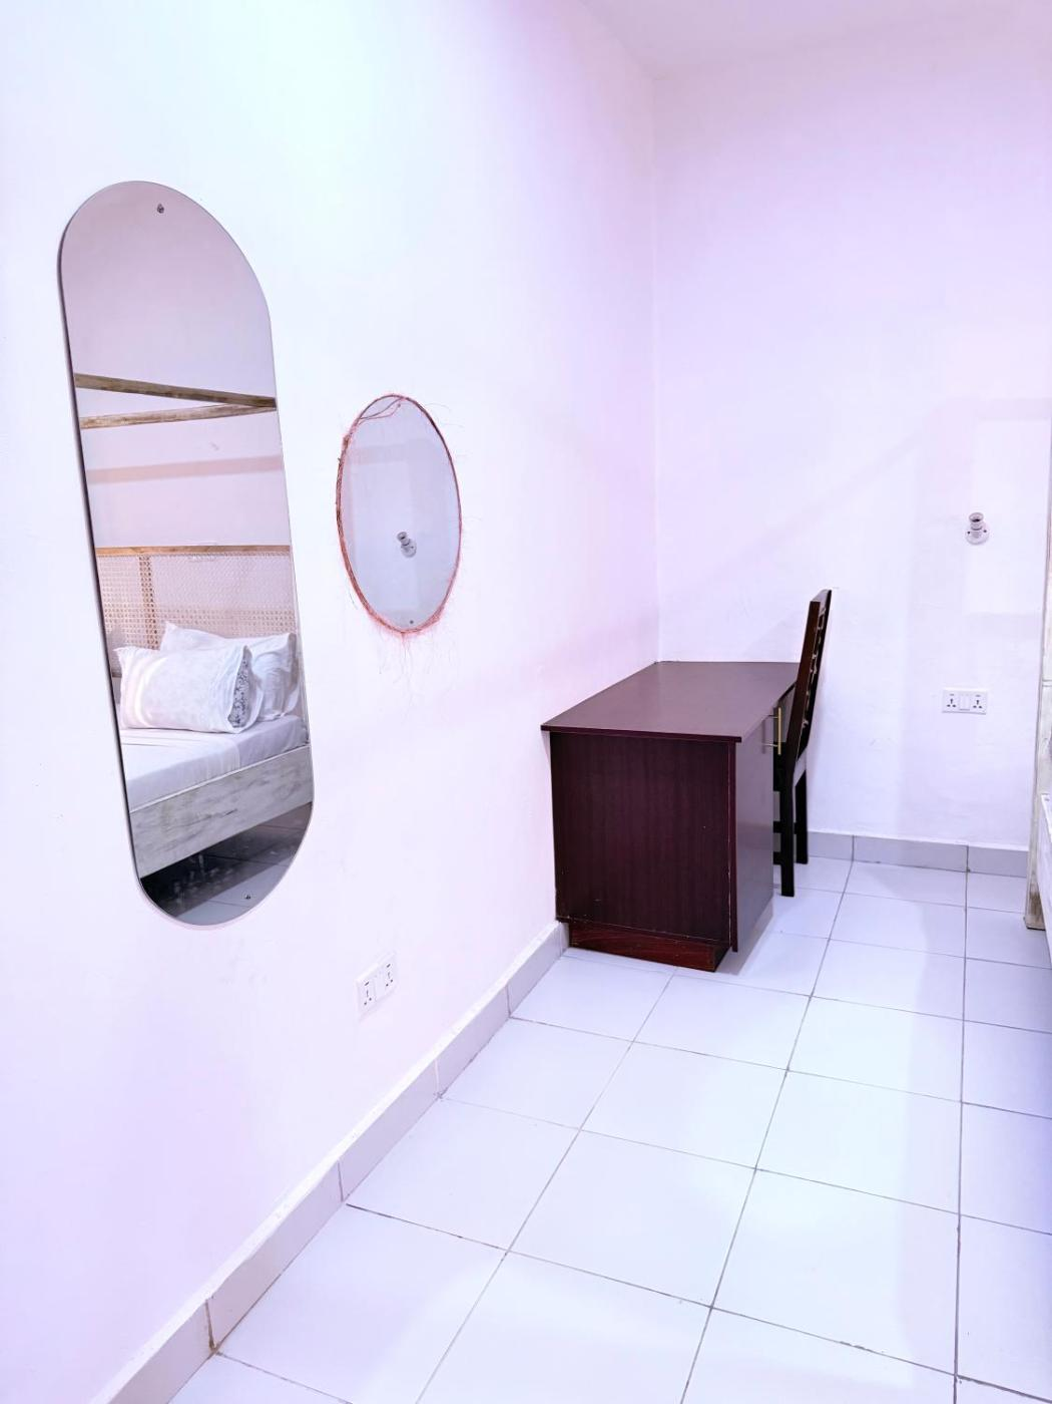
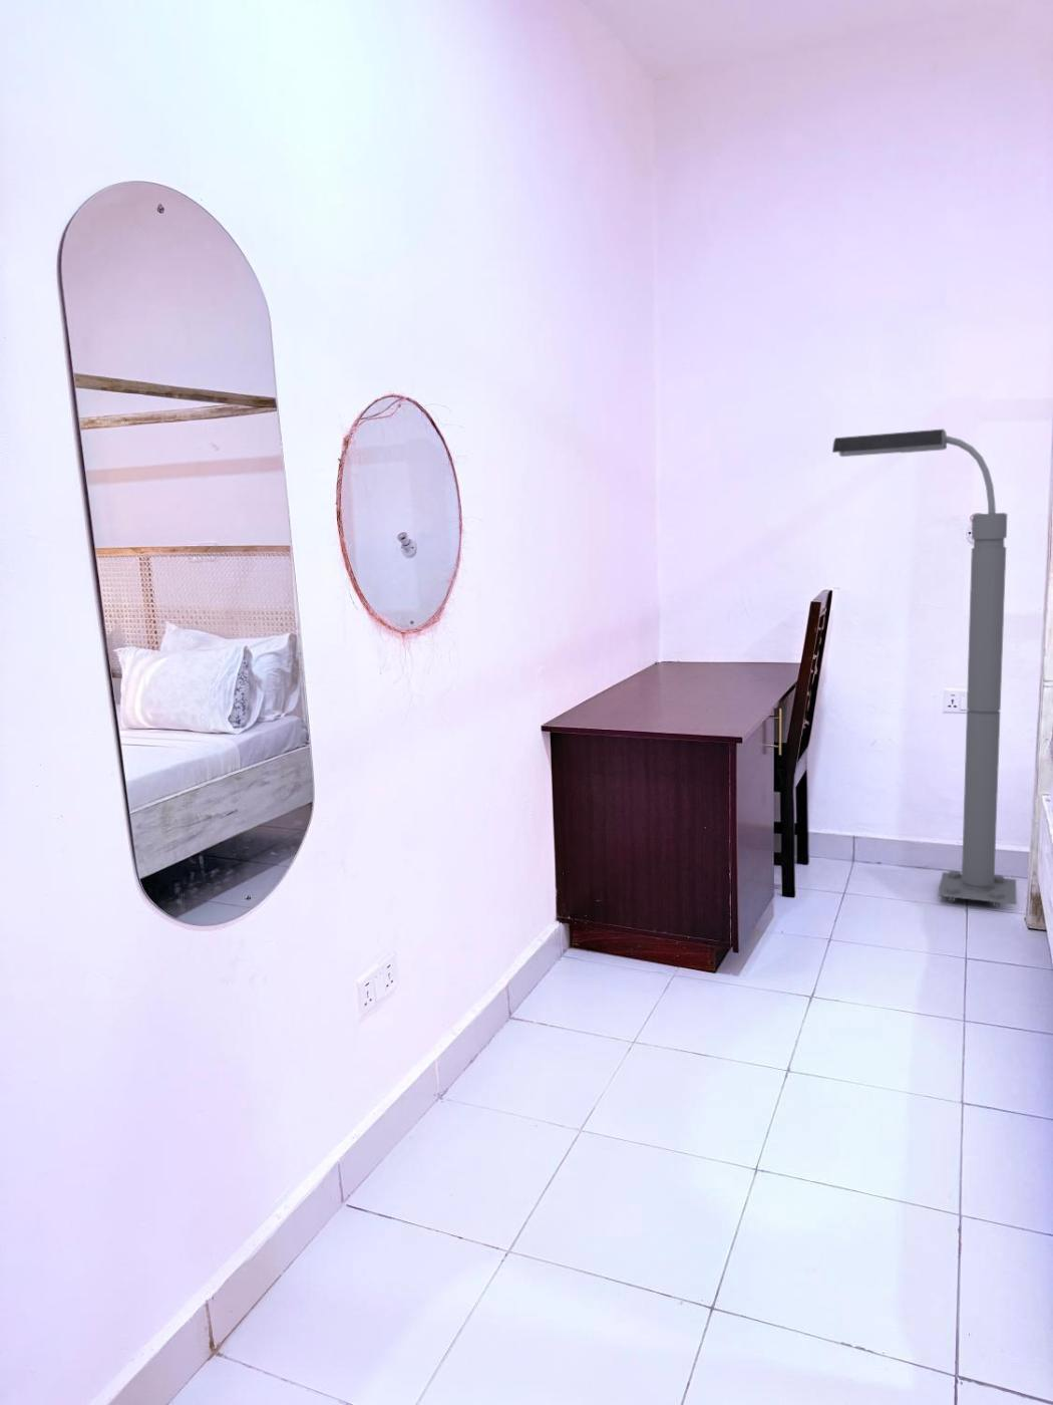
+ floor lamp (968, 669)
